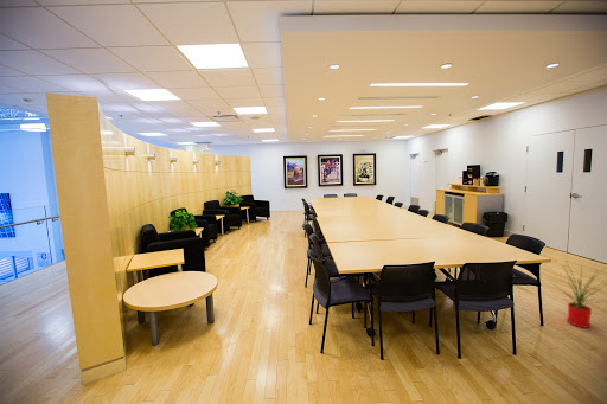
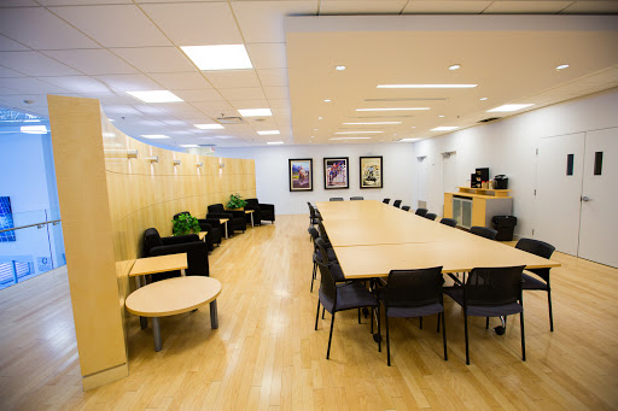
- house plant (580, 295)
